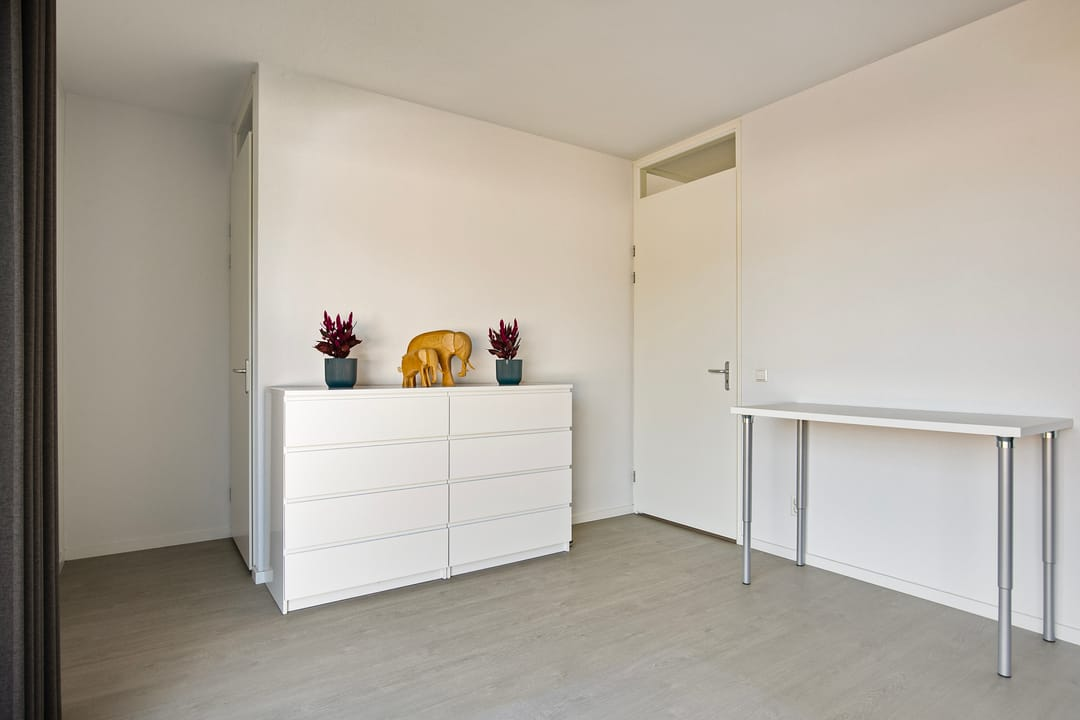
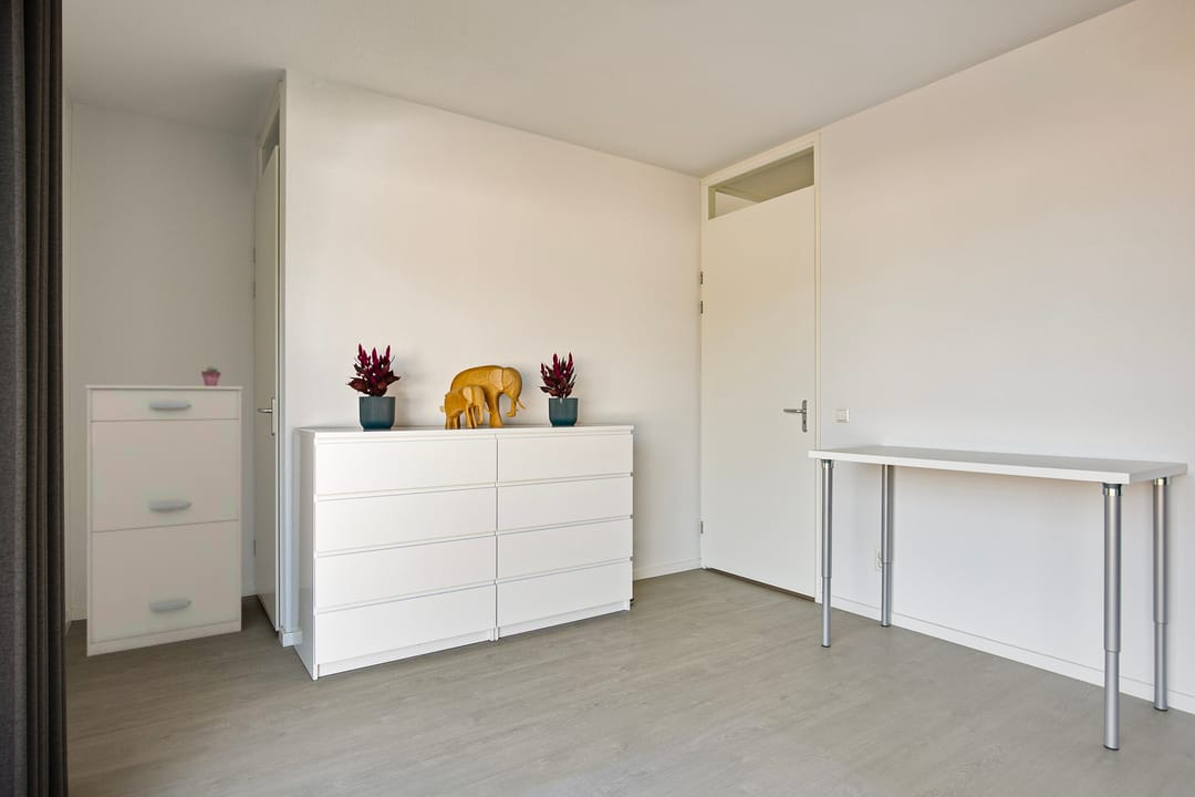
+ potted succulent (210, 375)
+ filing cabinet (167, 505)
